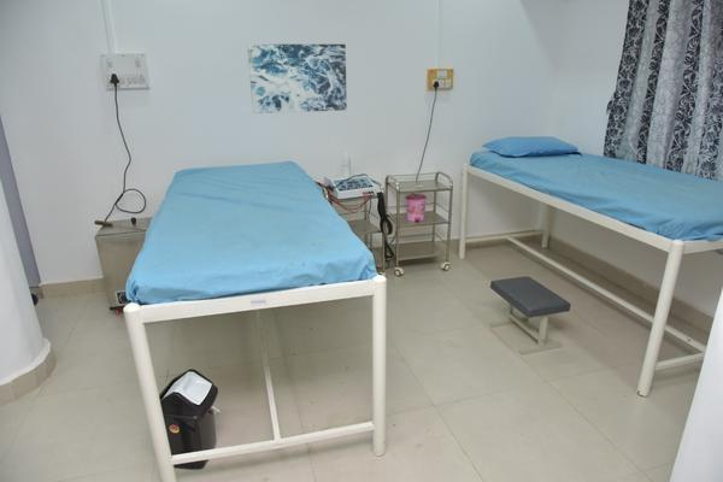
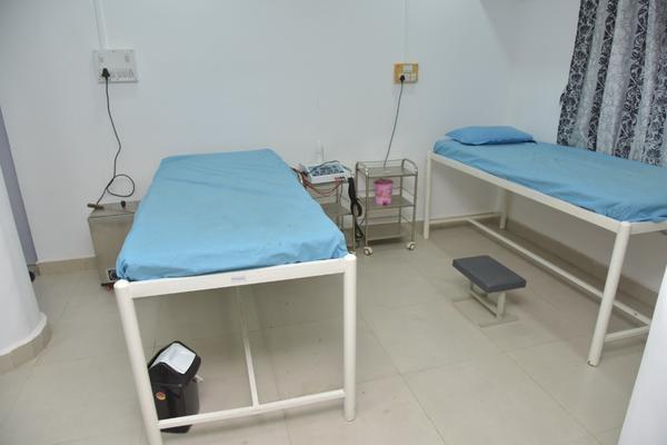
- wall art (299, 78)
